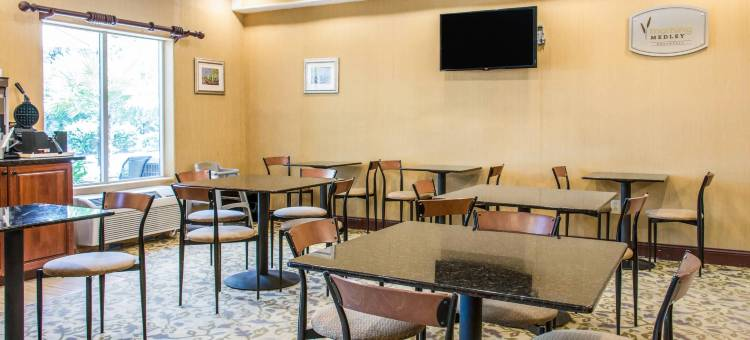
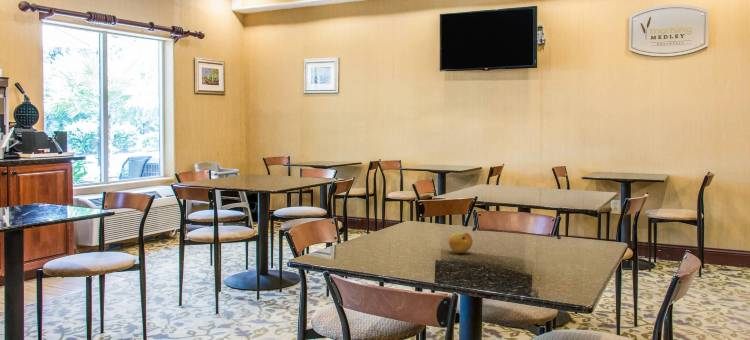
+ fruit (460, 242)
